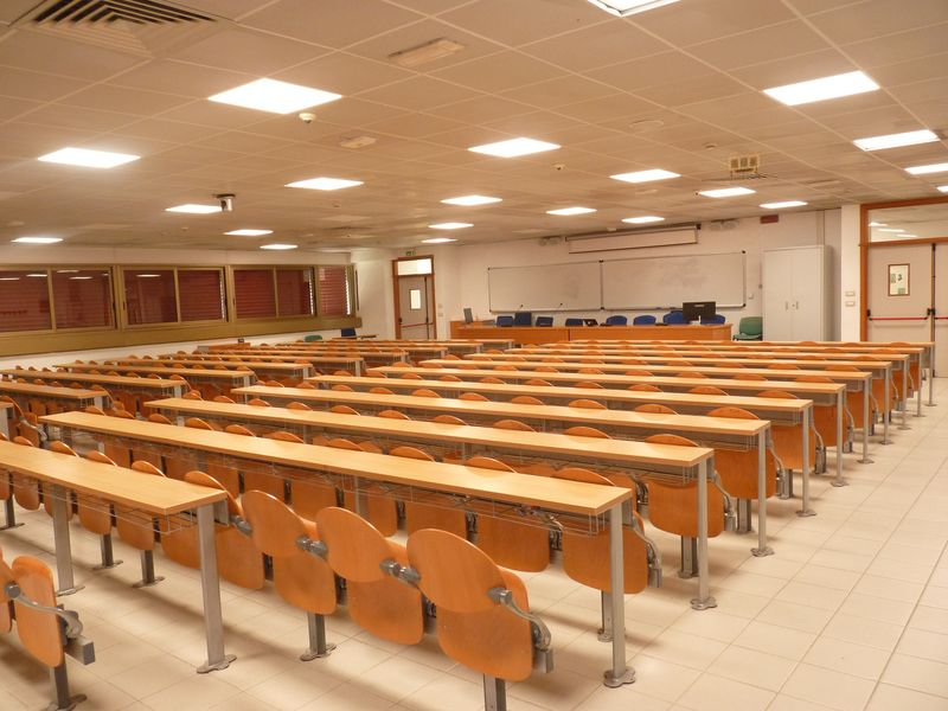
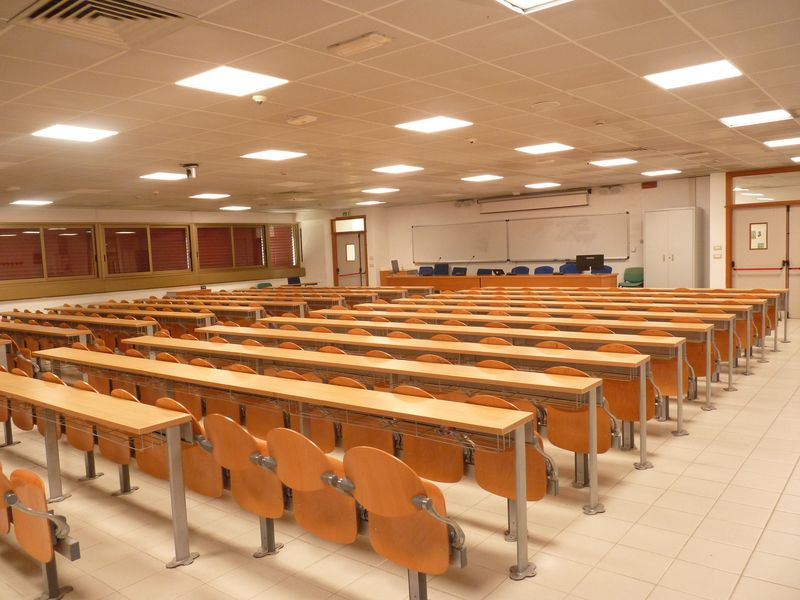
- projector (743, 167)
